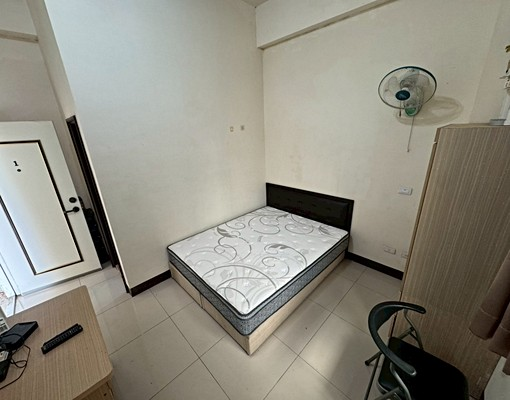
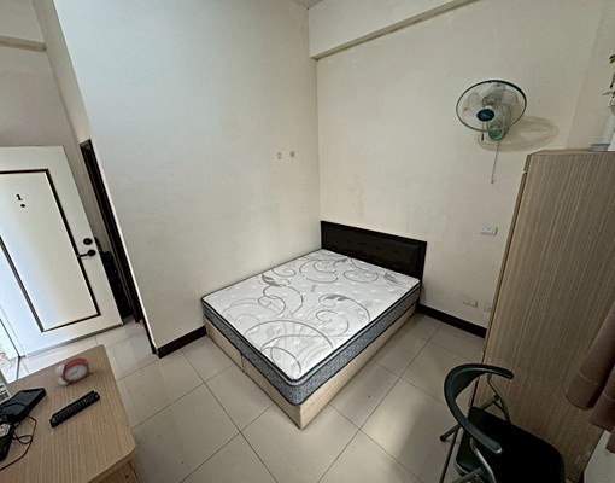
+ alarm clock (72, 371)
